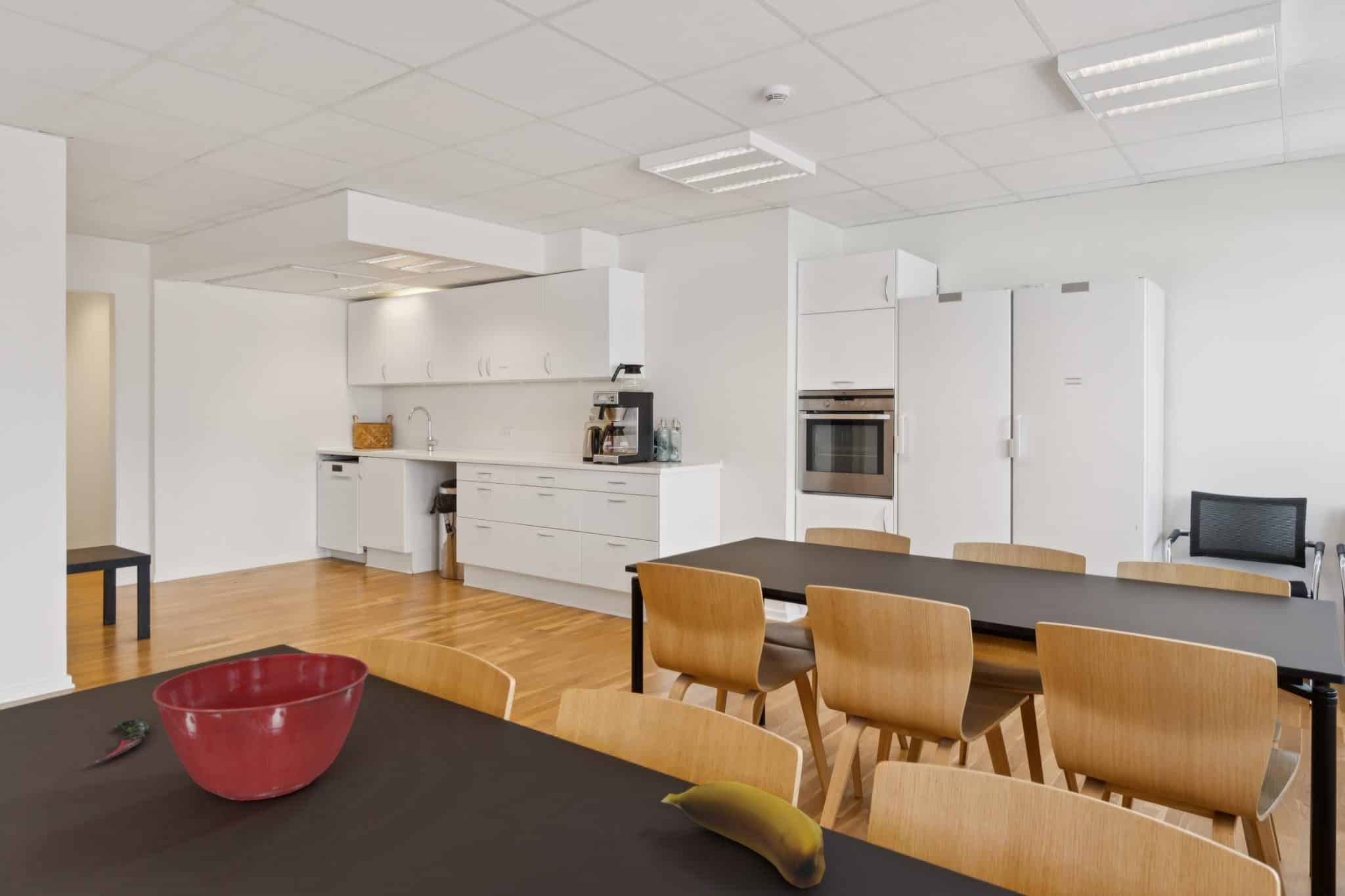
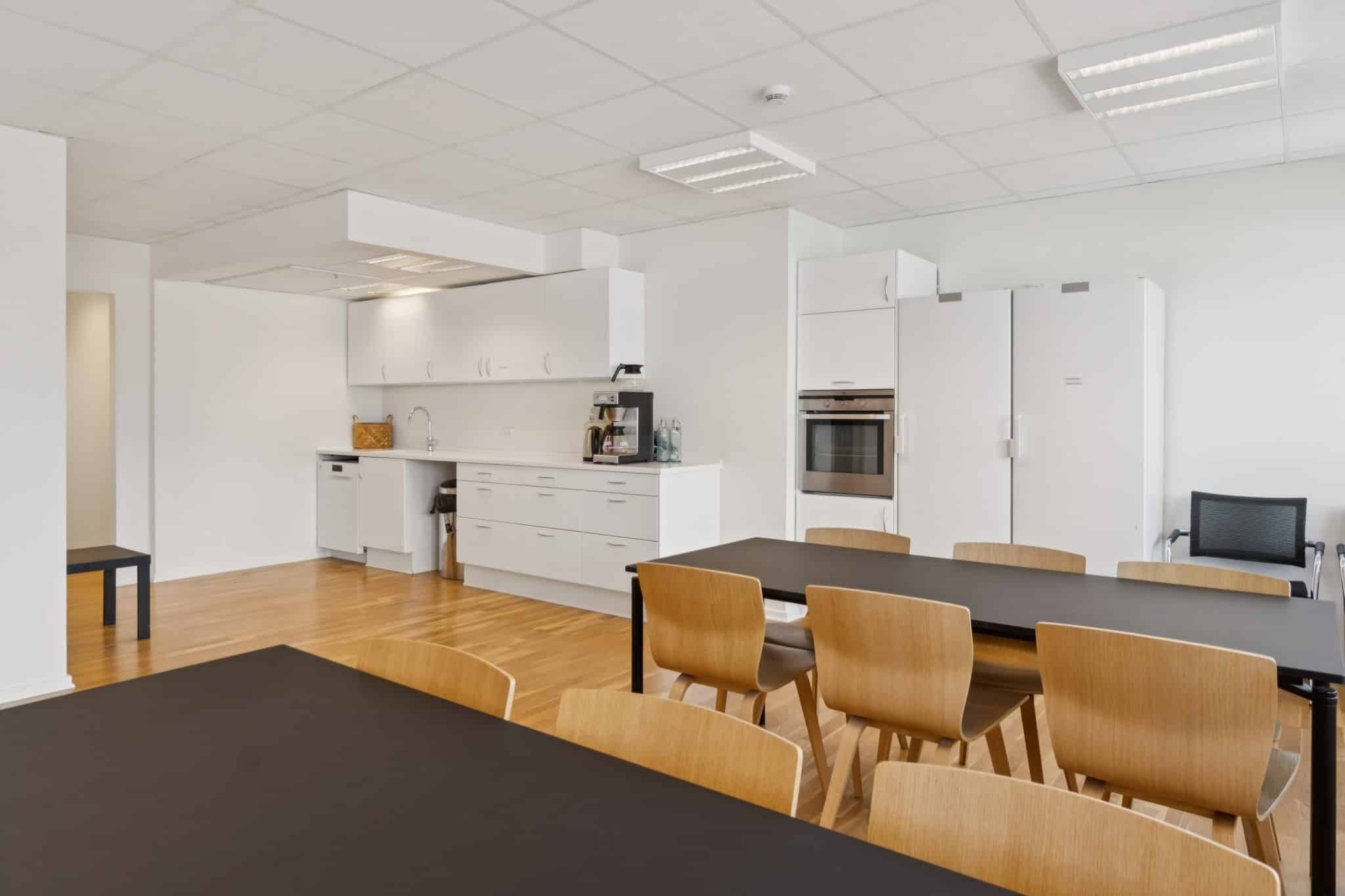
- banana (736, 830)
- mixing bowl (265, 729)
- pen (118, 741)
